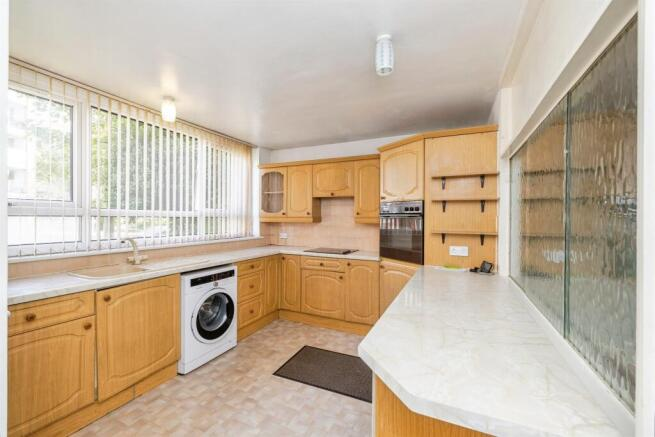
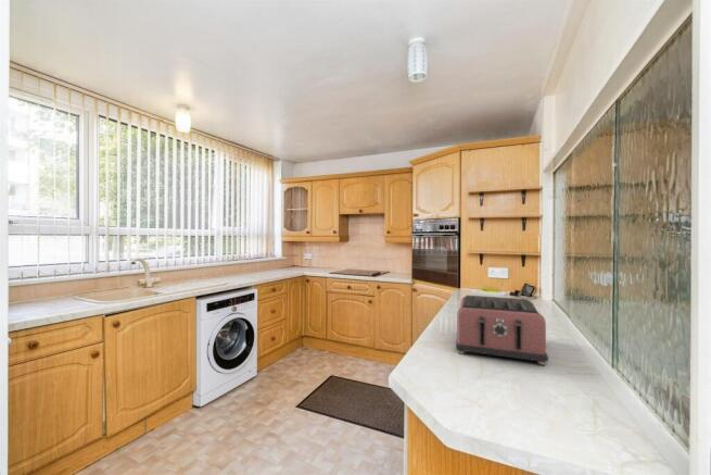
+ toaster (497, 324)
